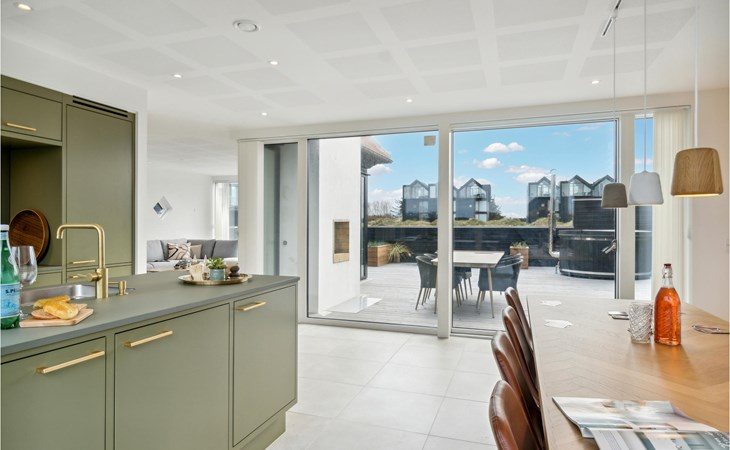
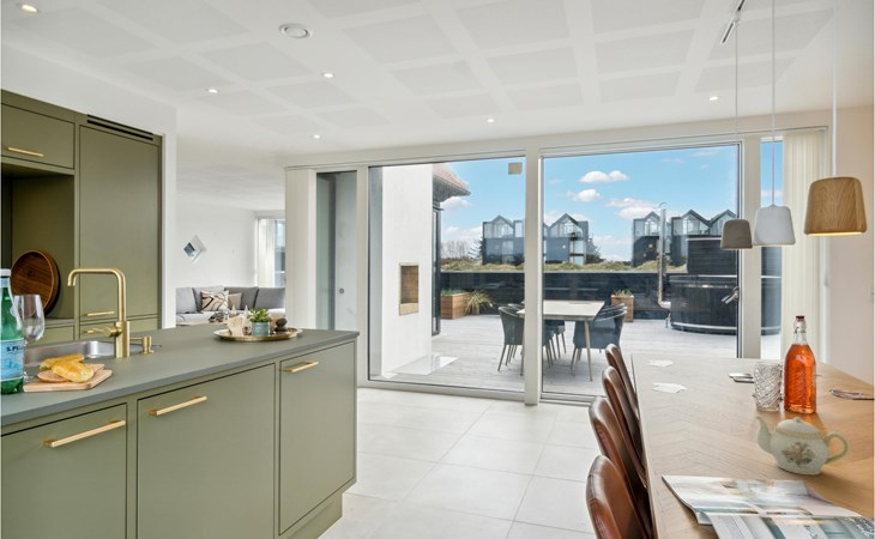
+ teapot (799, 442)
